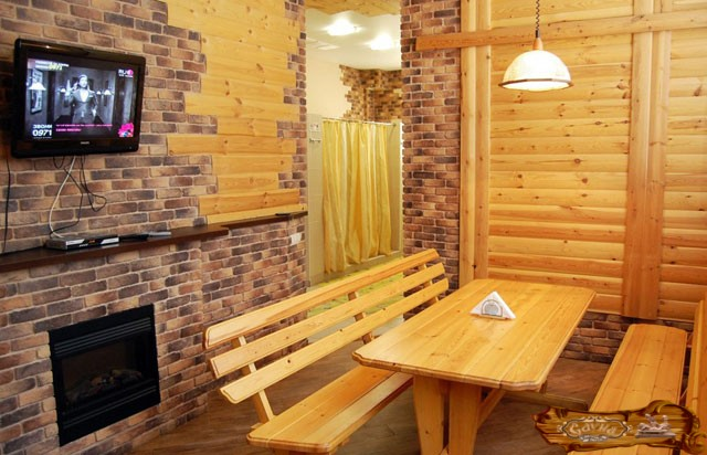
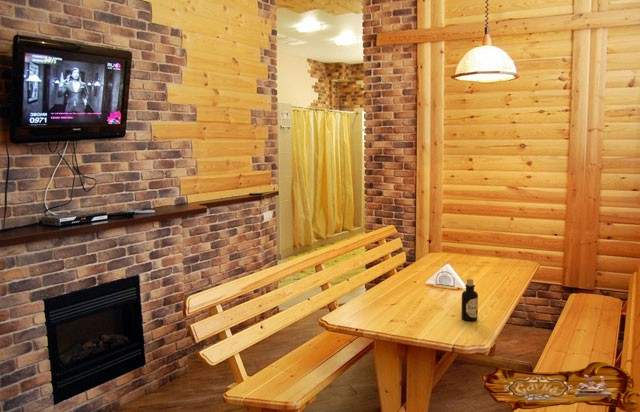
+ bottle (469, 299)
